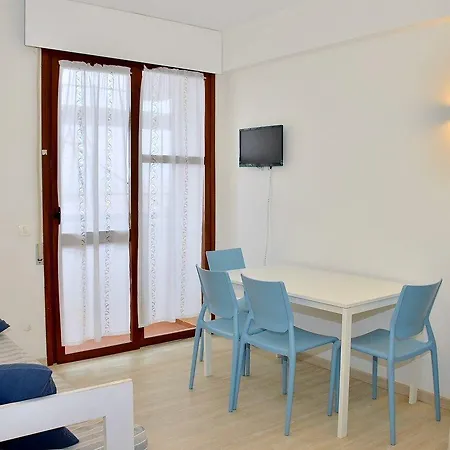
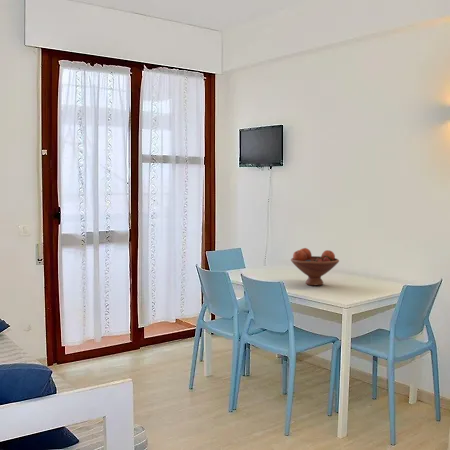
+ fruit bowl (314, 266)
